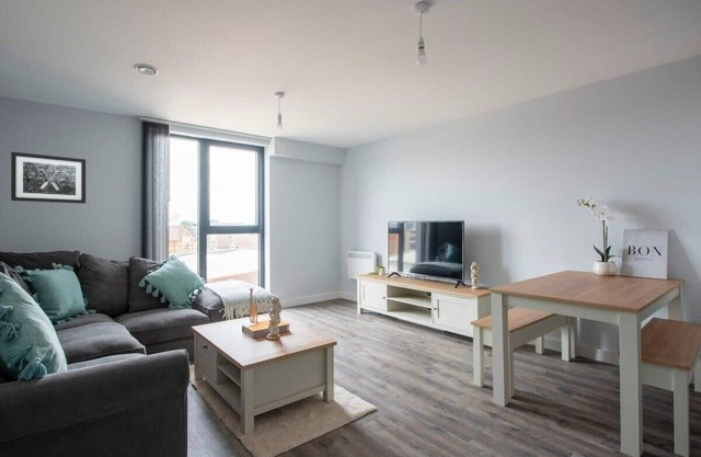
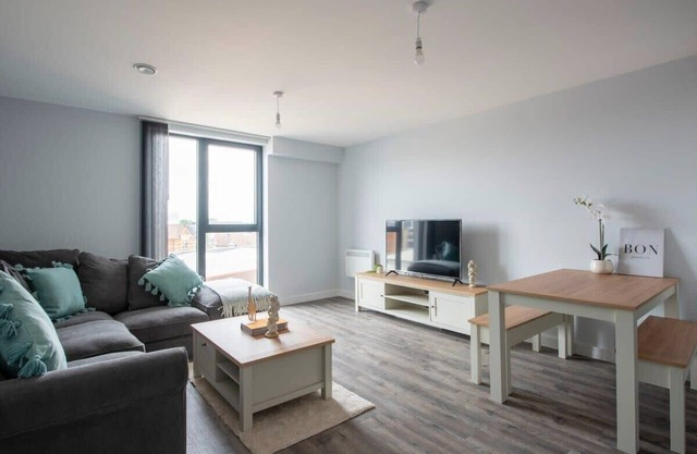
- wall art (50, 179)
